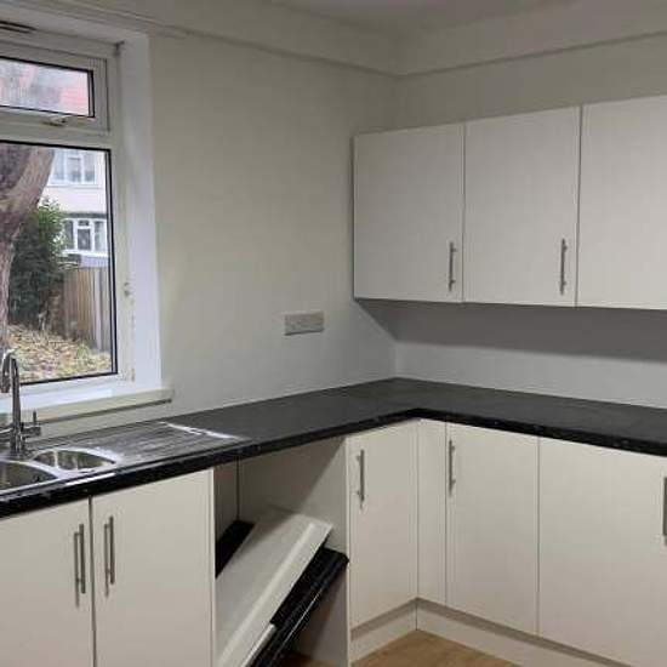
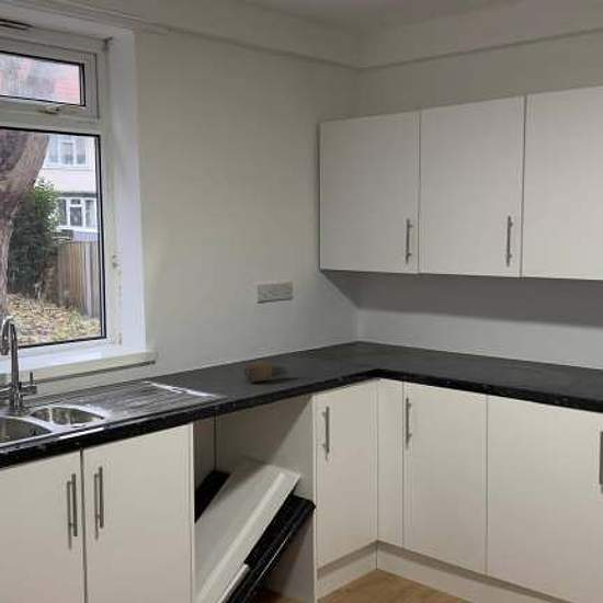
+ fruit (268, 369)
